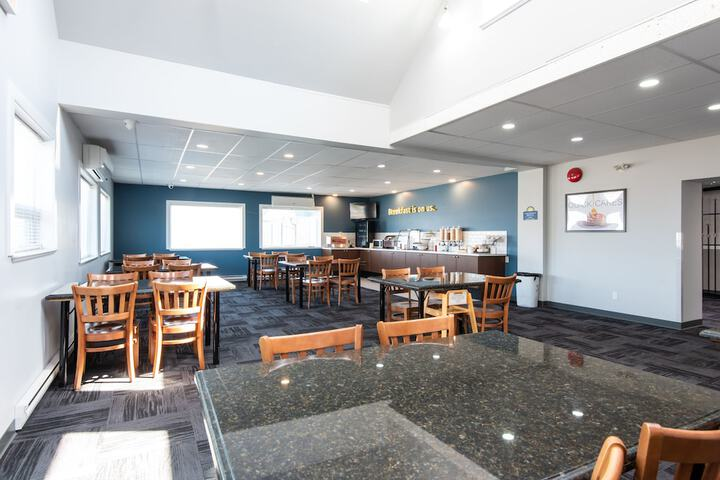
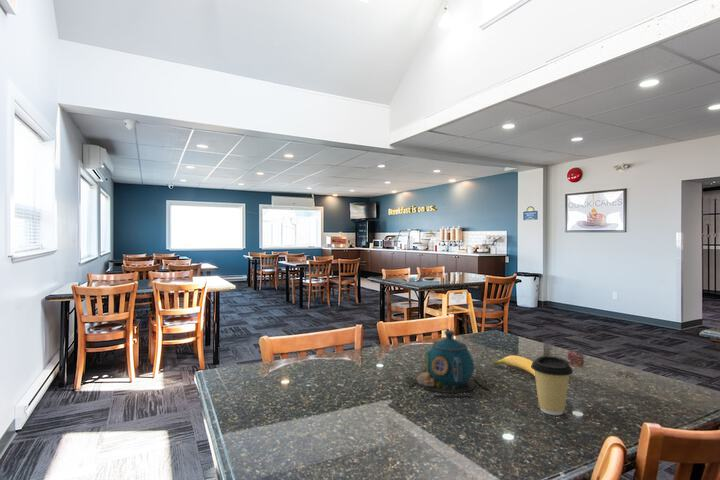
+ banana (521, 366)
+ teapot (446, 357)
+ coffee cup (551, 385)
